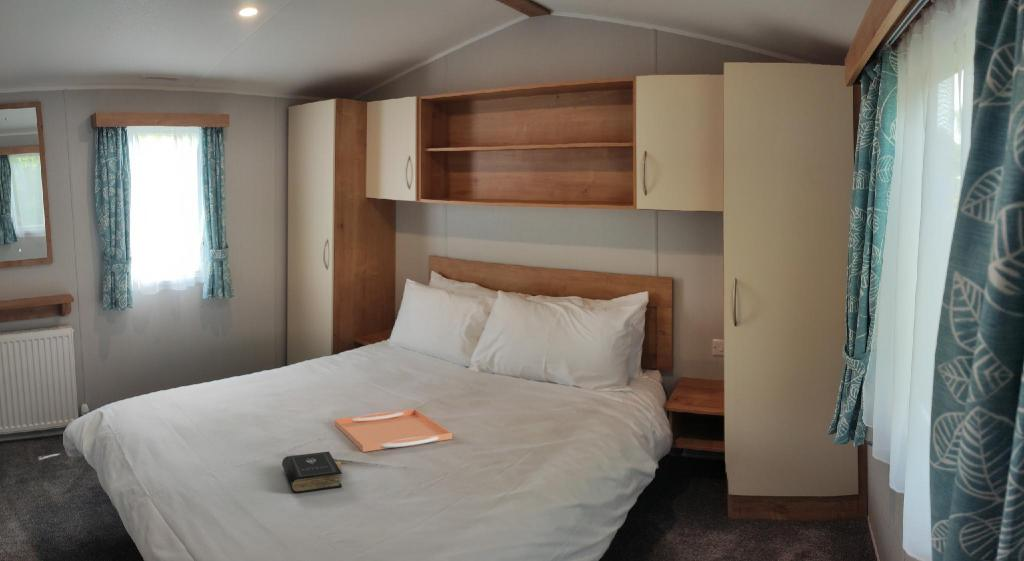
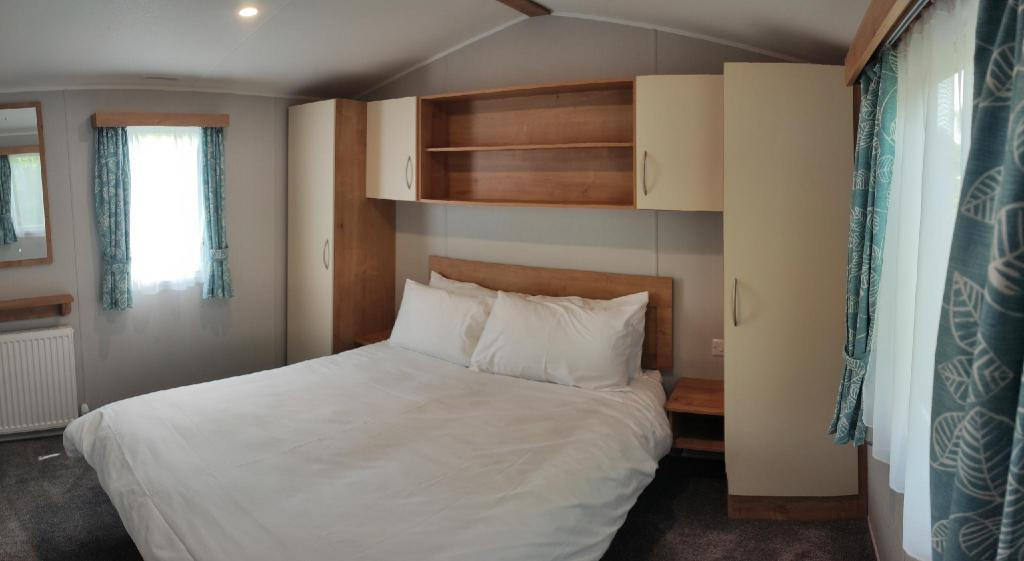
- serving tray (391, 428)
- book (316, 470)
